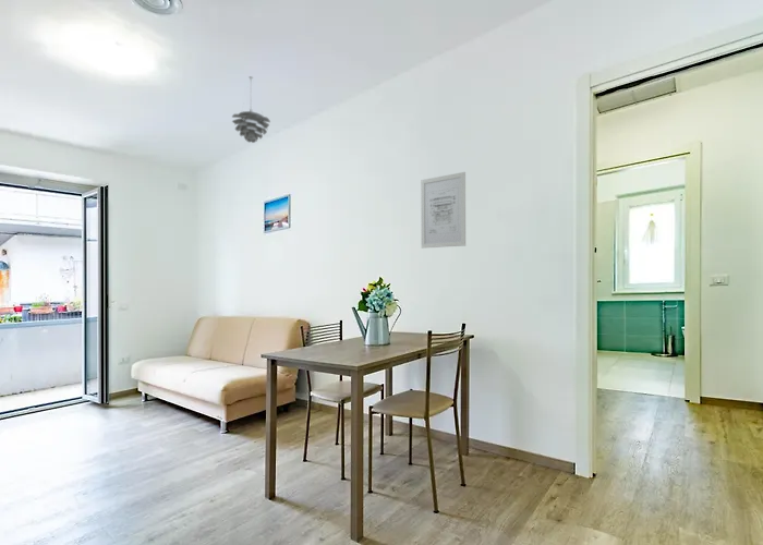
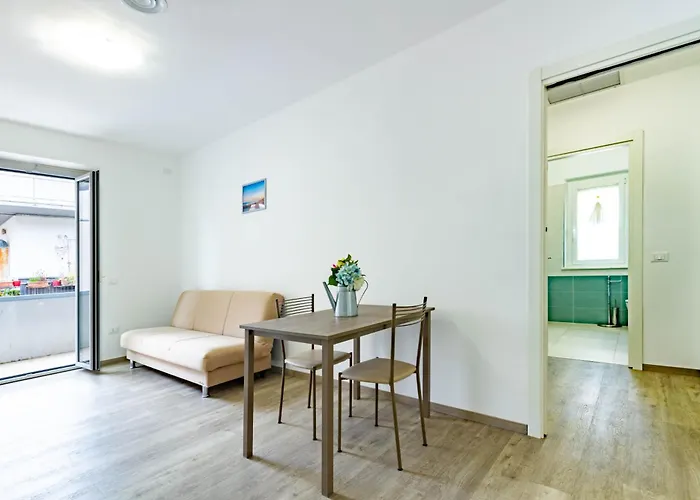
- wall art (443, 211)
- pendant light (251, 109)
